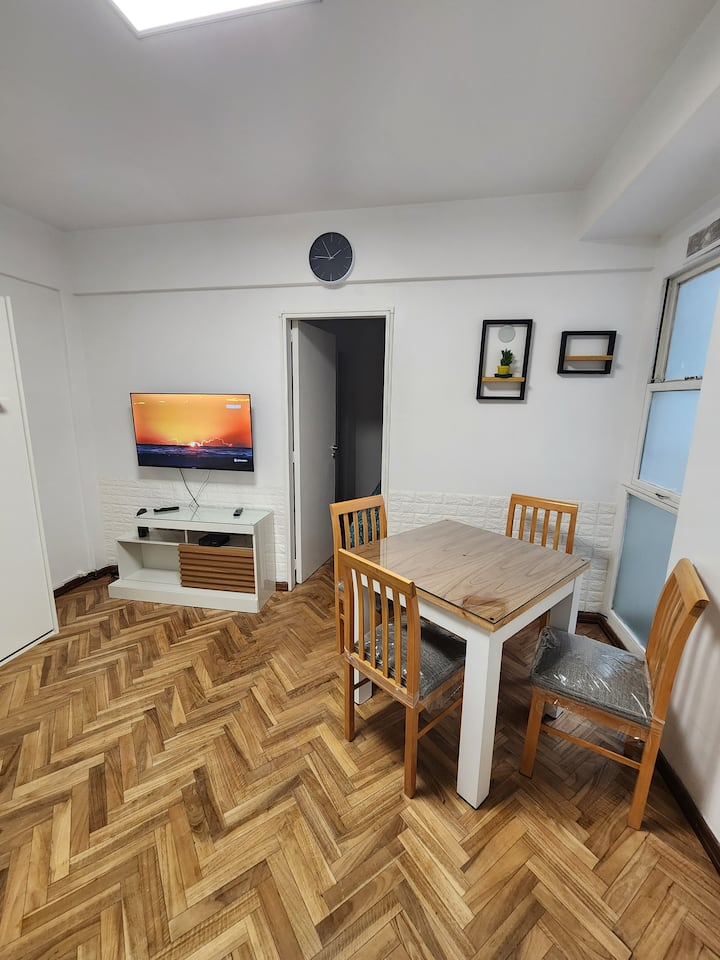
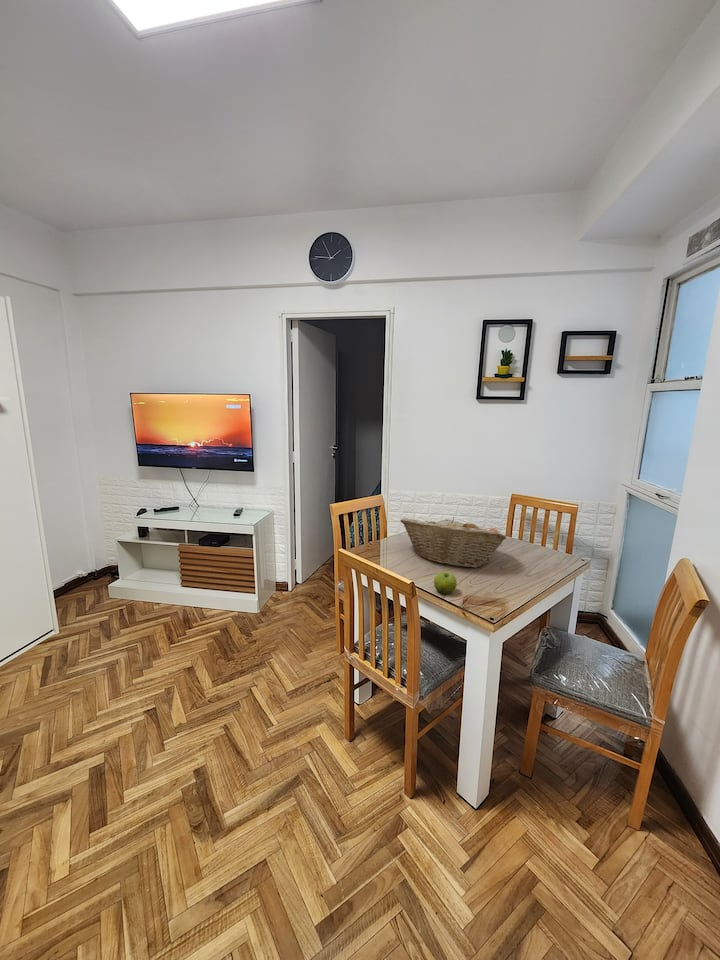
+ fruit basket (450, 536)
+ fruit (445, 582)
